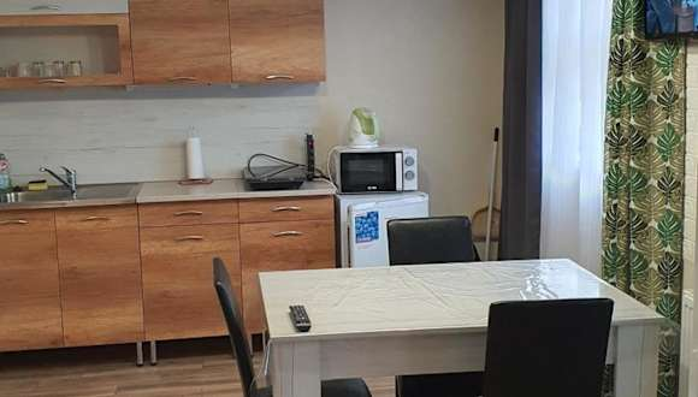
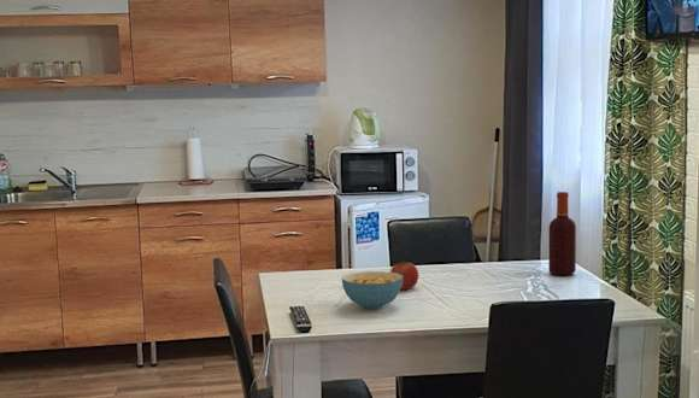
+ fruit (404, 274)
+ cereal bowl (372, 292)
+ bottle (562, 233)
